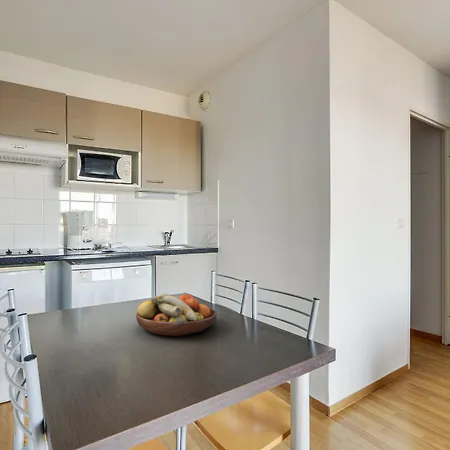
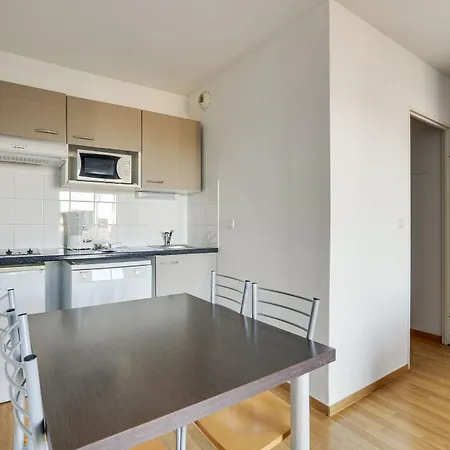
- fruit bowl (177, 309)
